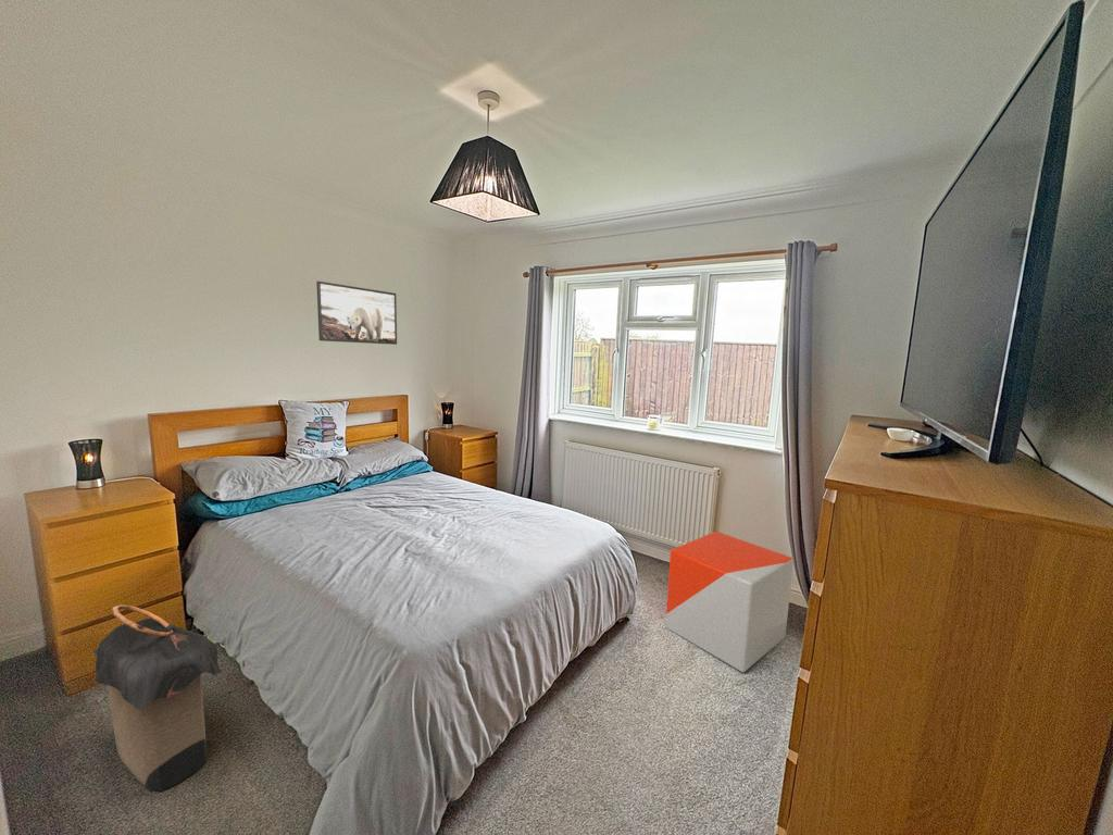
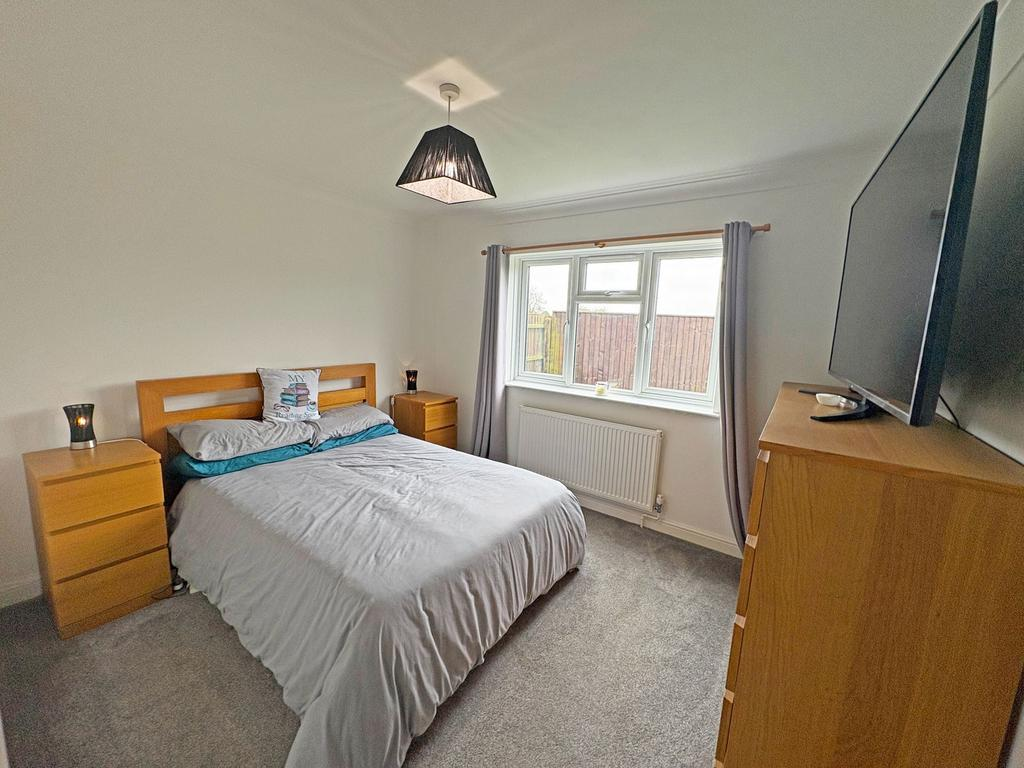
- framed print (360, 315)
- stool (727, 593)
- laundry hamper (159, 680)
